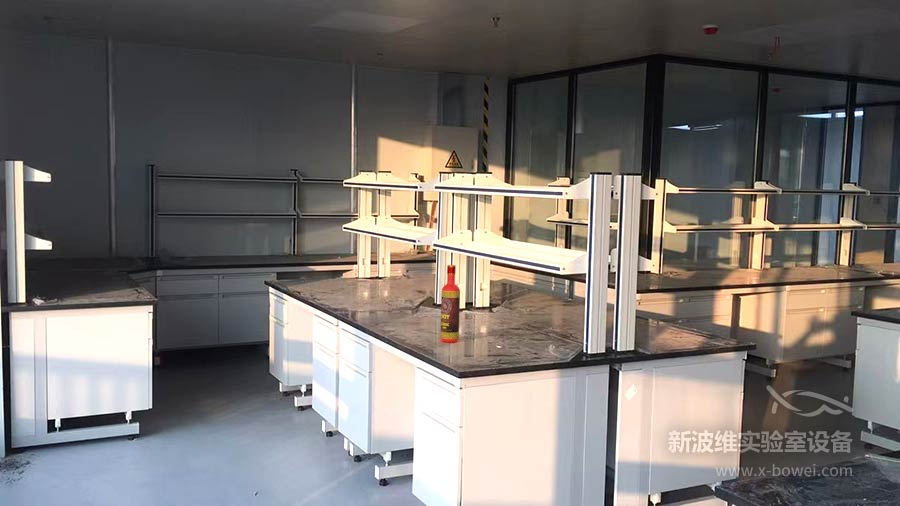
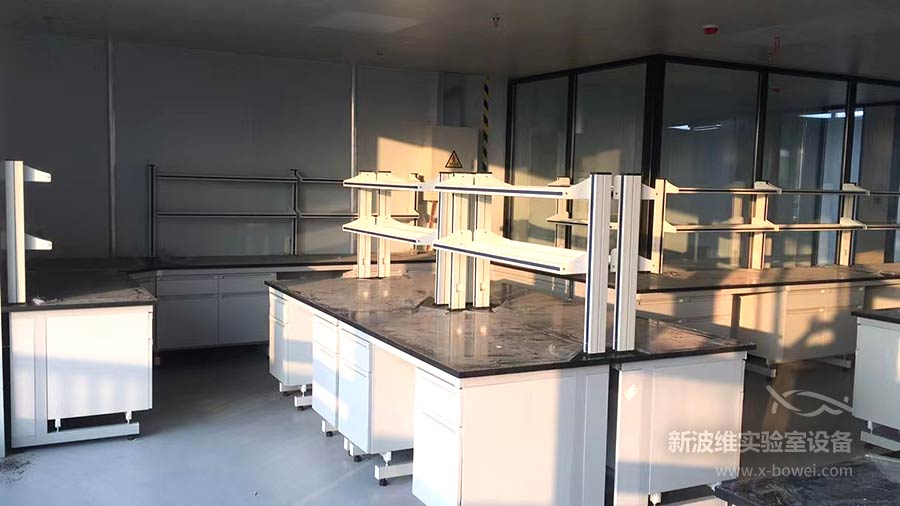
- bottle (450, 303)
